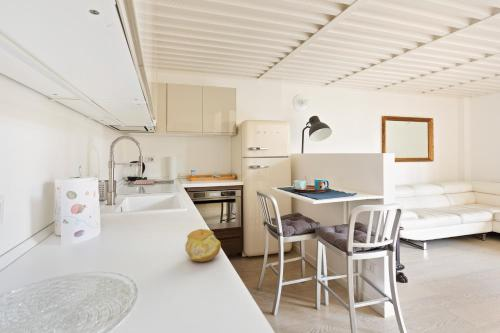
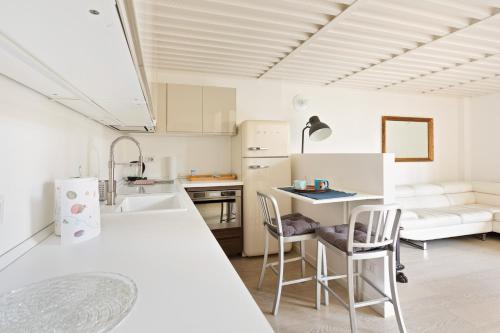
- fruit (203, 244)
